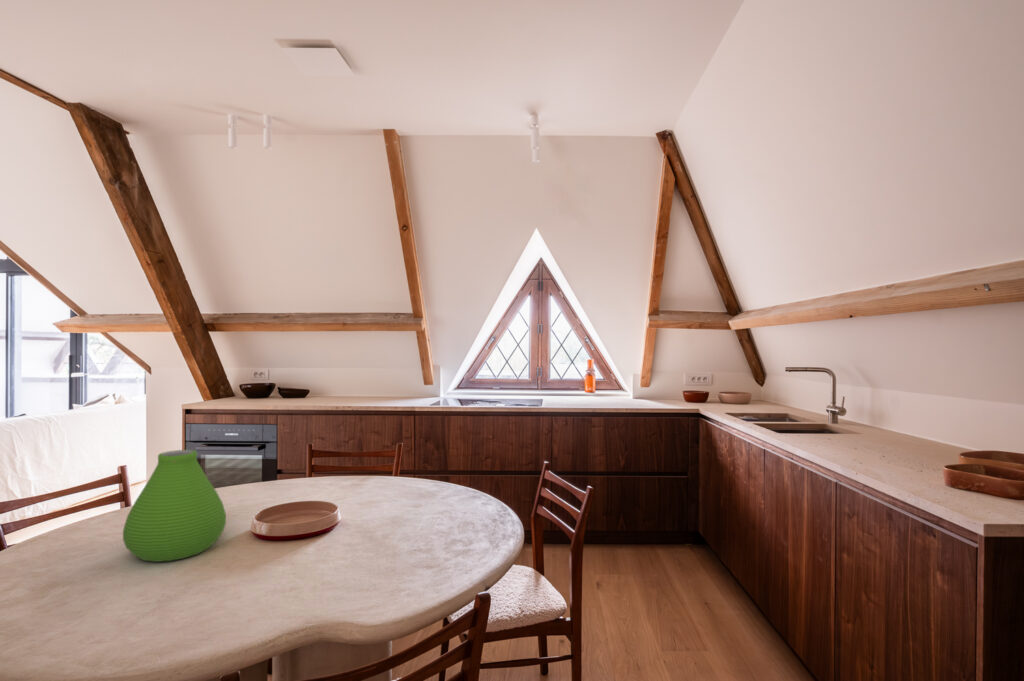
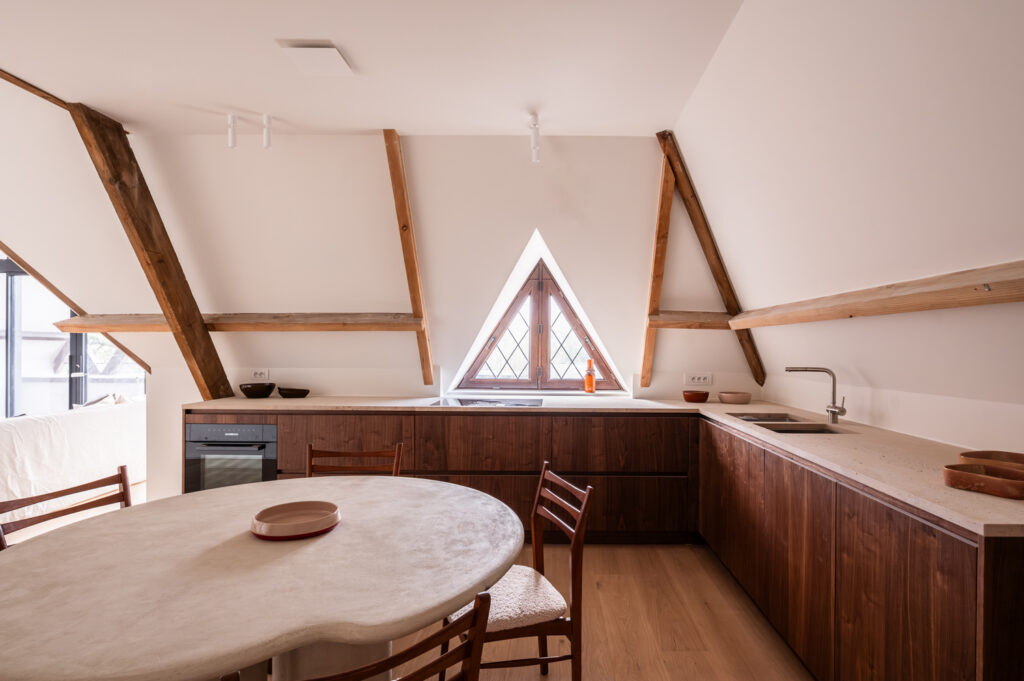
- vase (177, 501)
